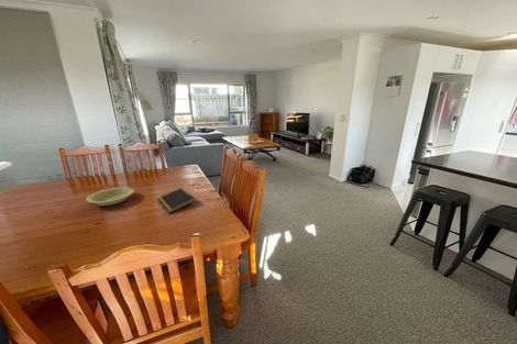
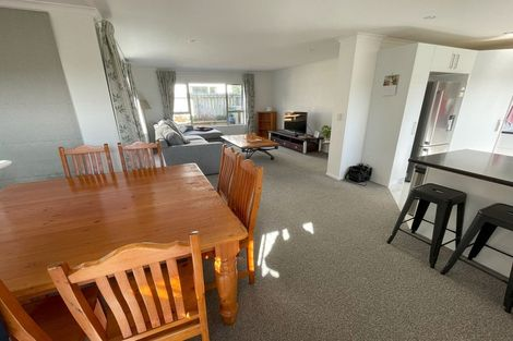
- notepad (175, 199)
- bowl (111, 197)
